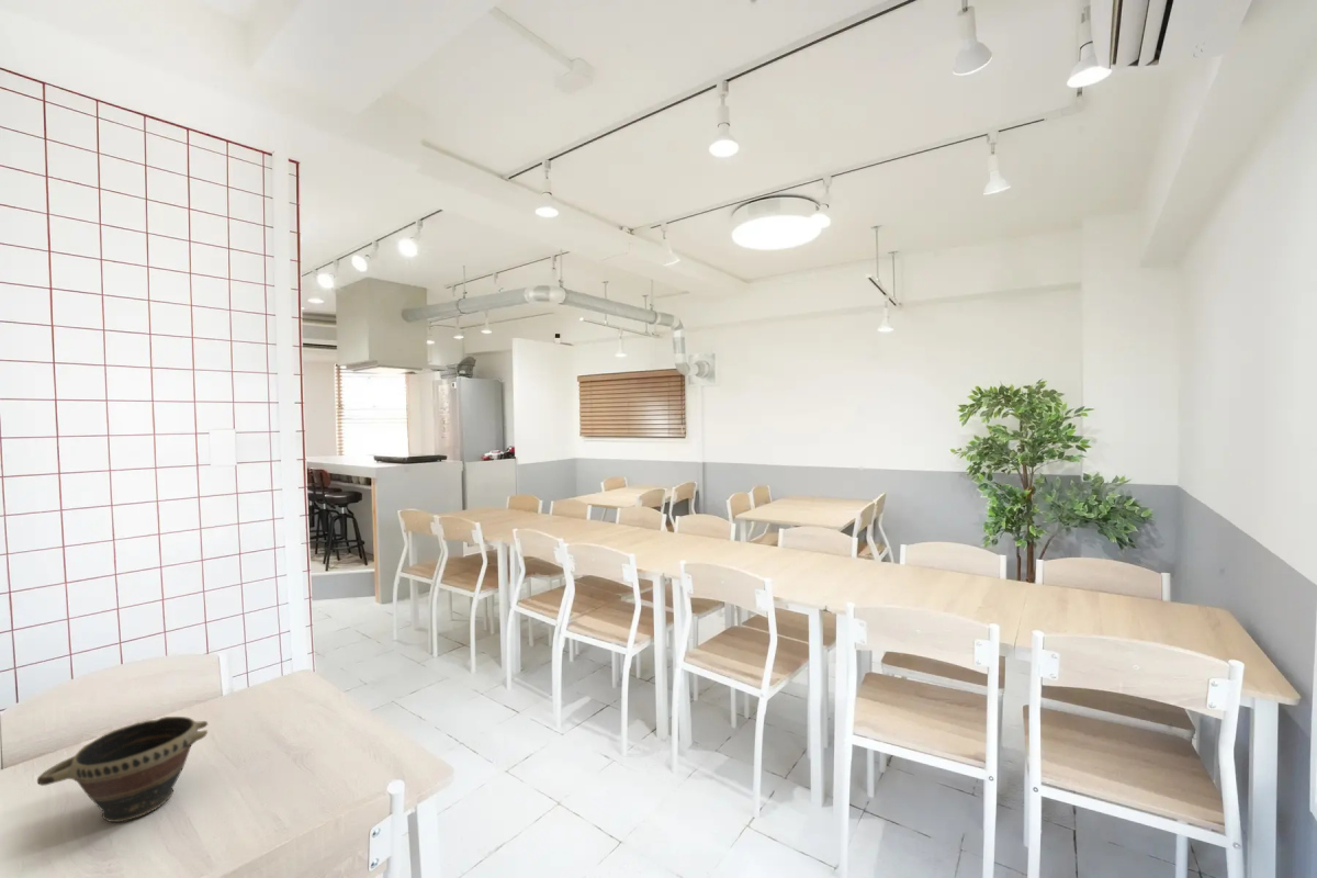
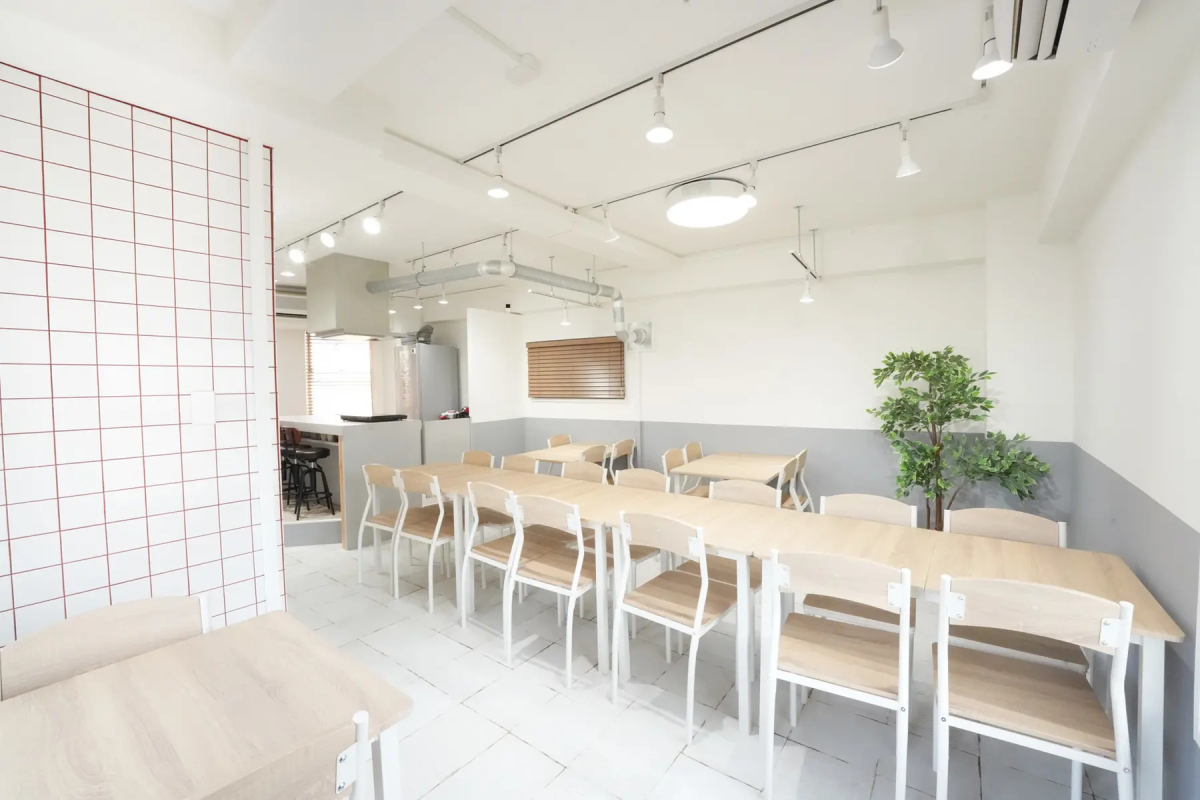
- bowl (134, 772)
